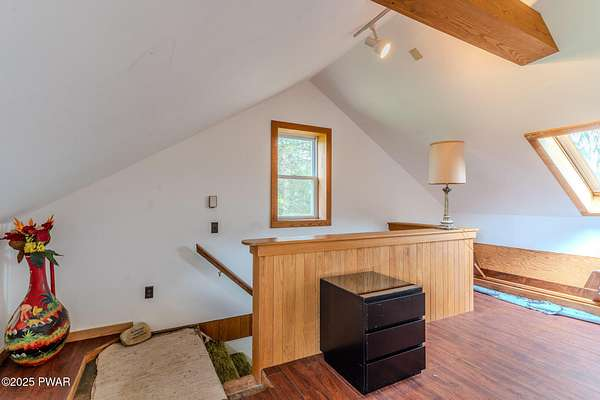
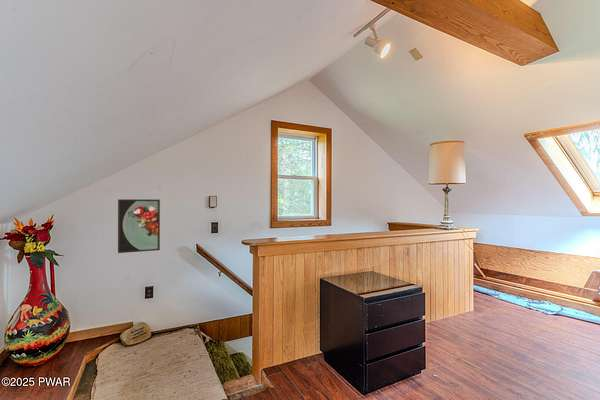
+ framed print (139, 225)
